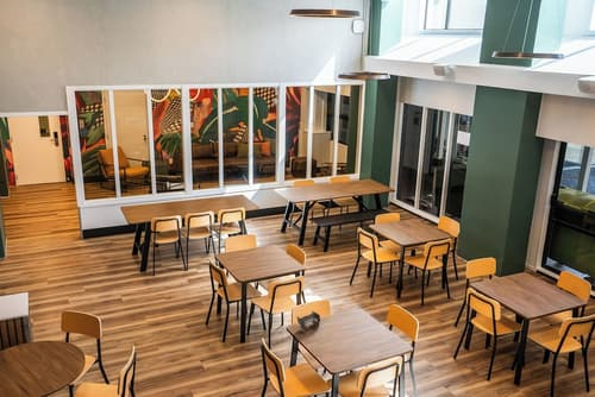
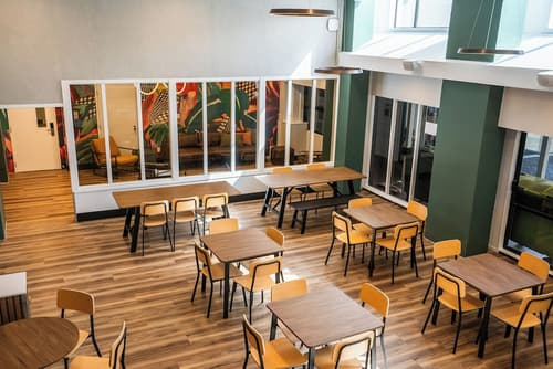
- napkin holder (308, 321)
